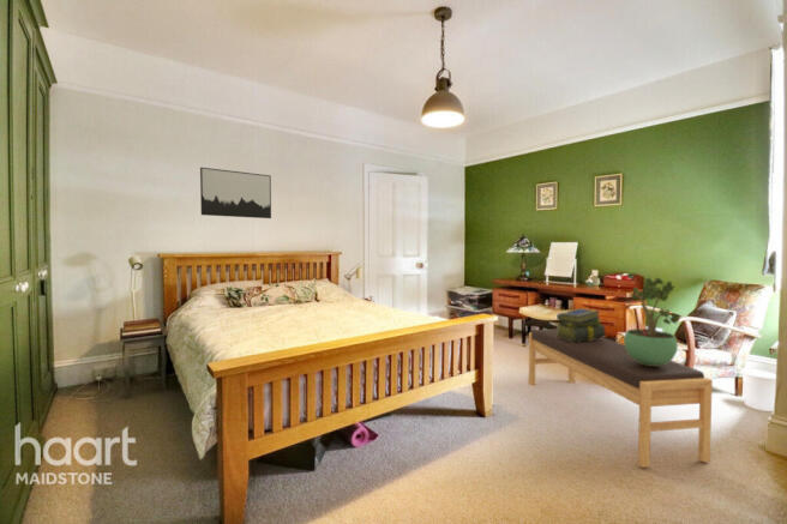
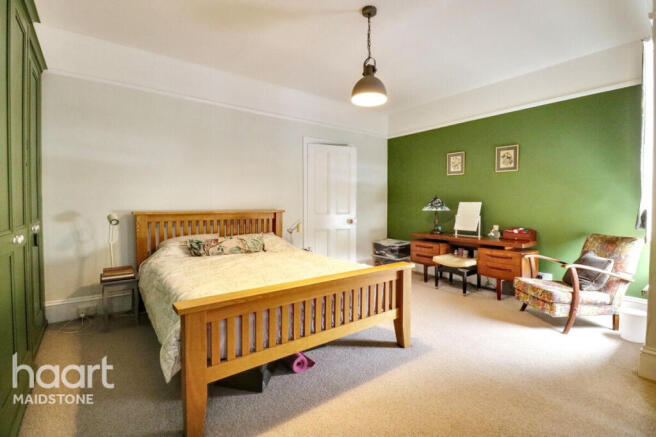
- wall art (238, 194)
- bench (600, 380)
- potted plant (648, 320)
- stack of books (579, 324)
